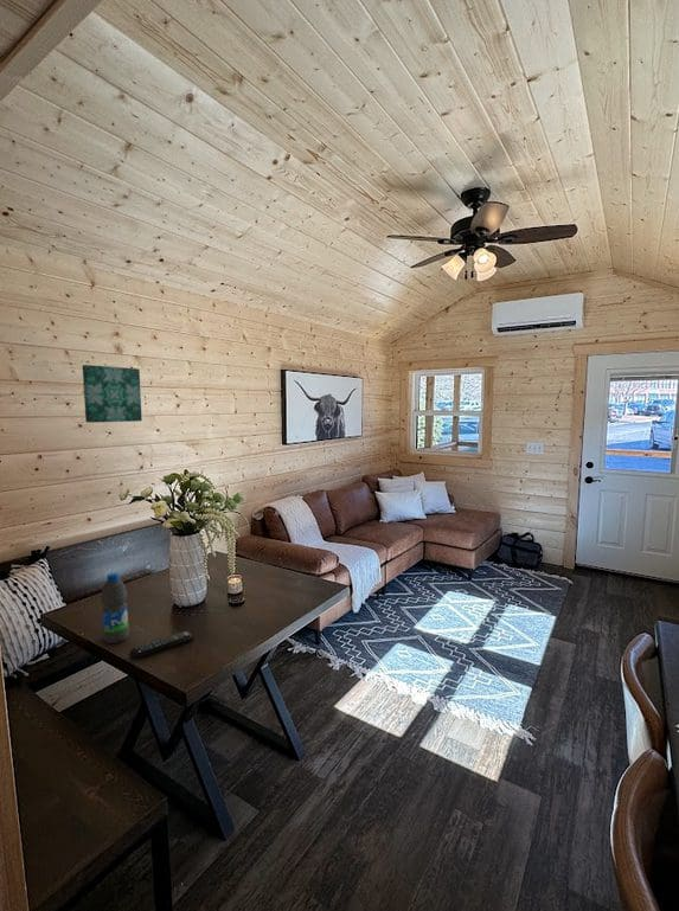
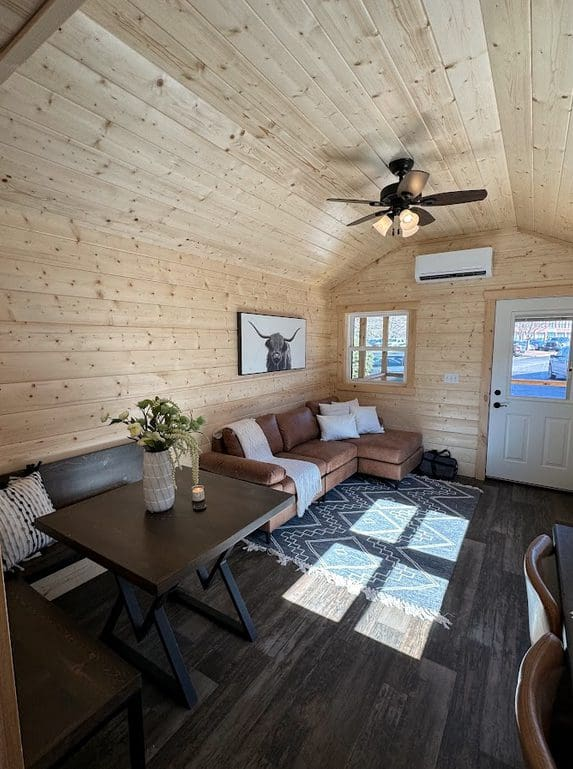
- water bottle (114, 607)
- remote control (162, 644)
- wall art (113, 394)
